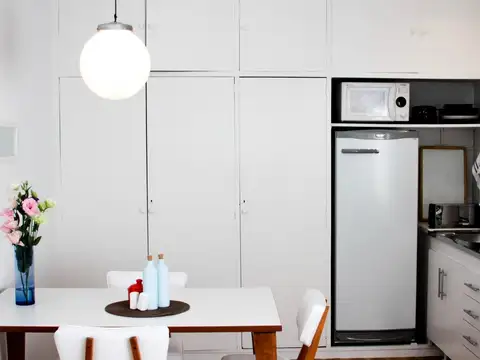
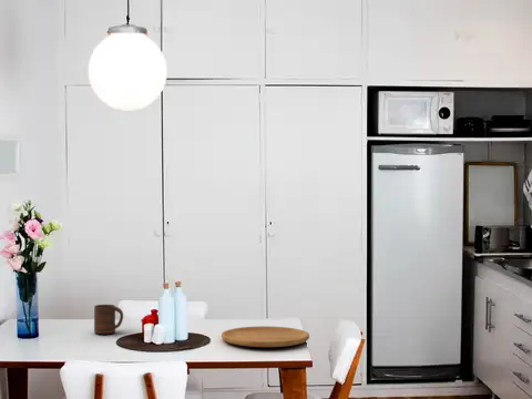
+ cutting board (265, 336)
+ cup (108, 318)
